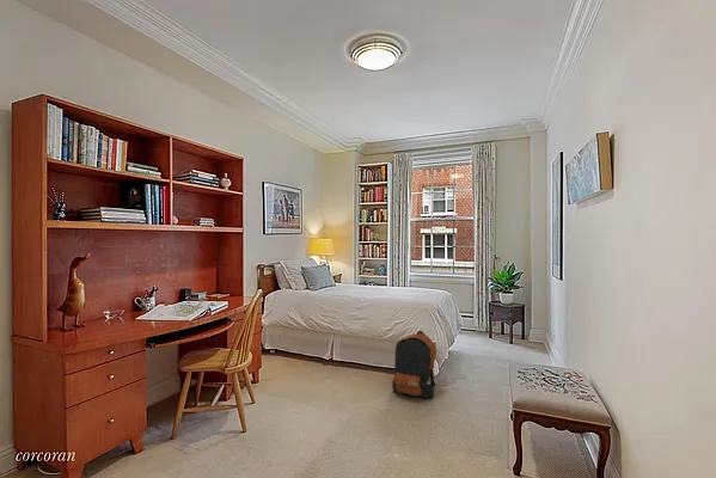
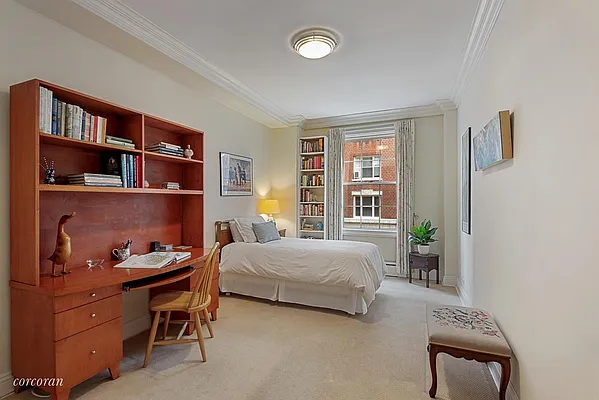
- backpack (415, 361)
